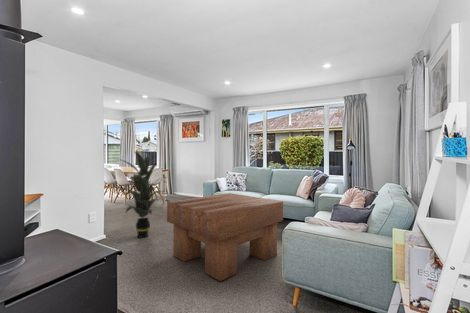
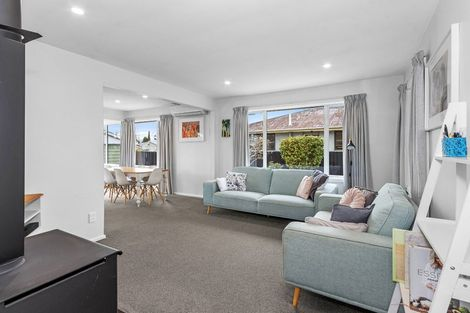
- indoor plant (139, 194)
- coffee table (225, 228)
